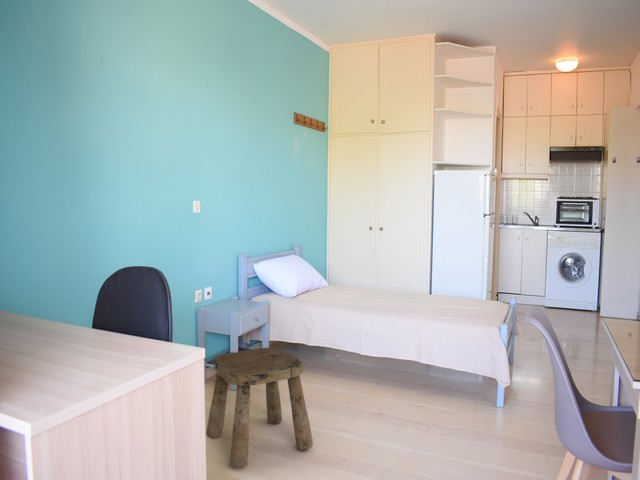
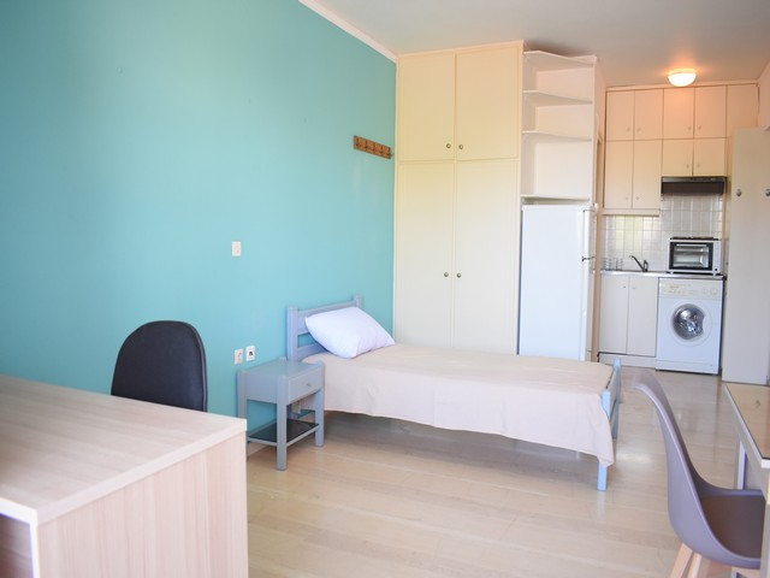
- stool (266, 401)
